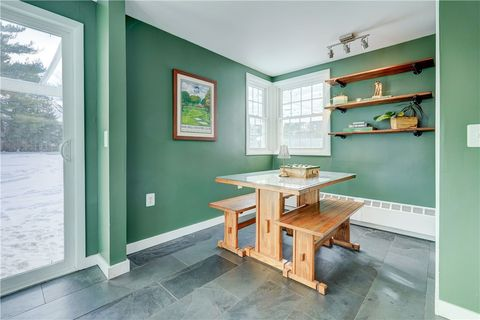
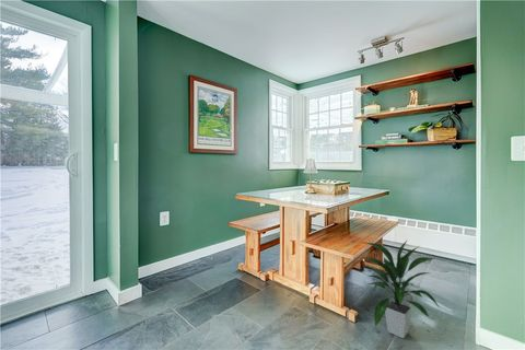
+ indoor plant (395, 284)
